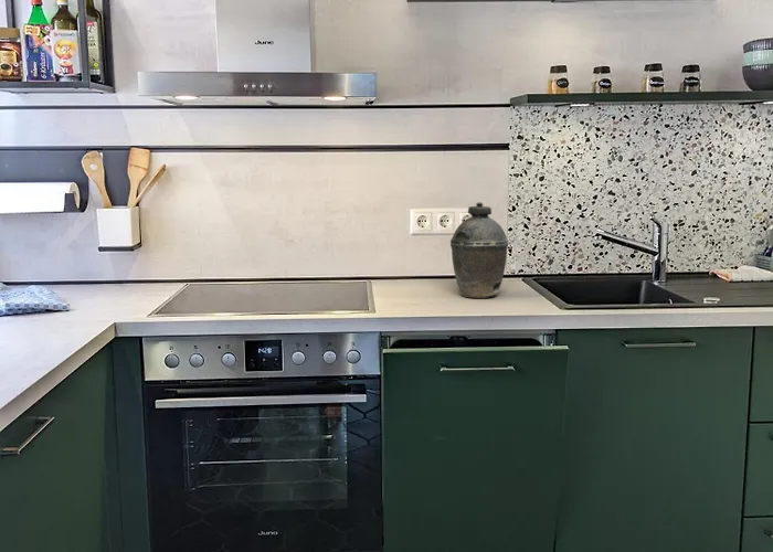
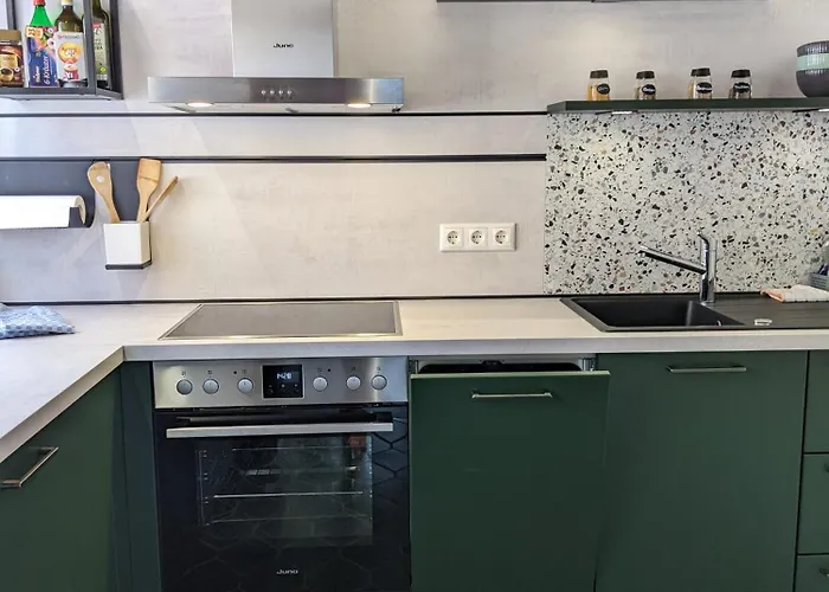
- kettle (478, 248)
